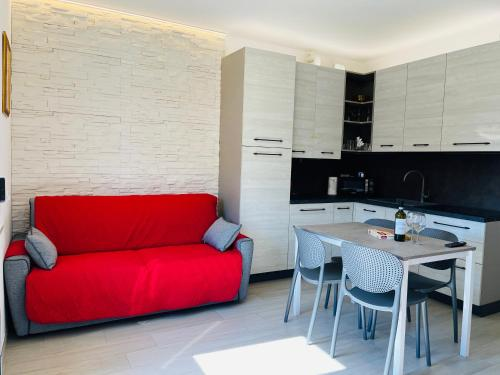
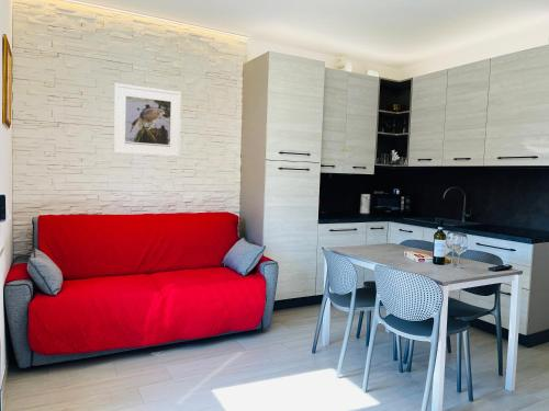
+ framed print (148, 122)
